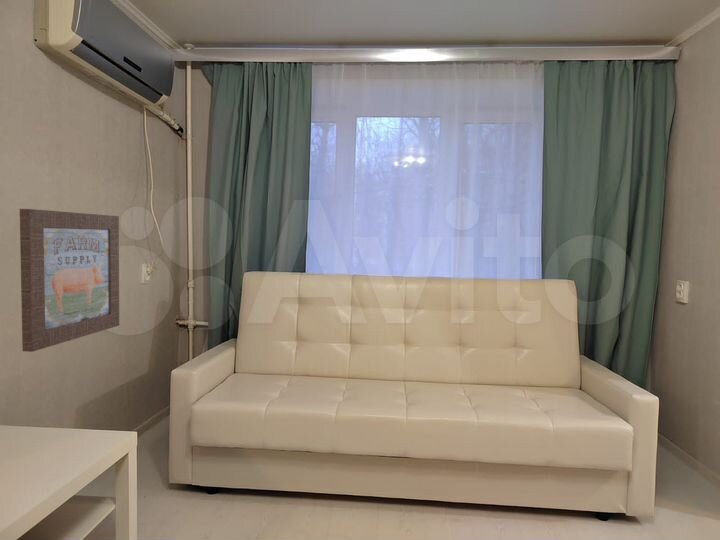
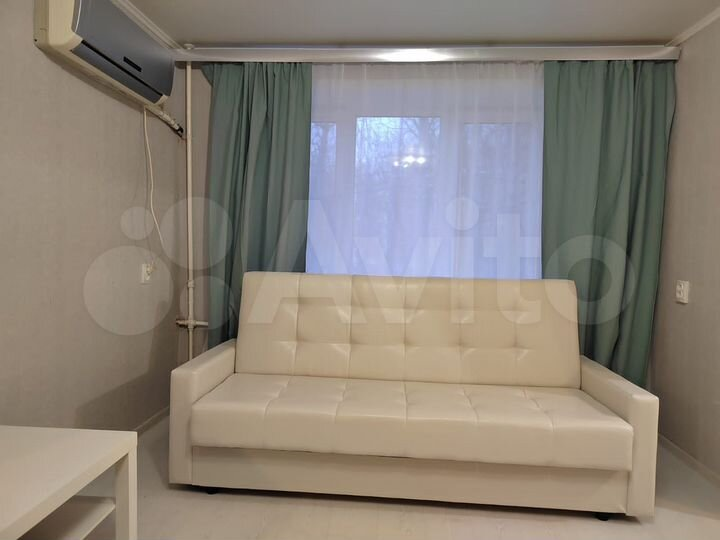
- wall art (76, 275)
